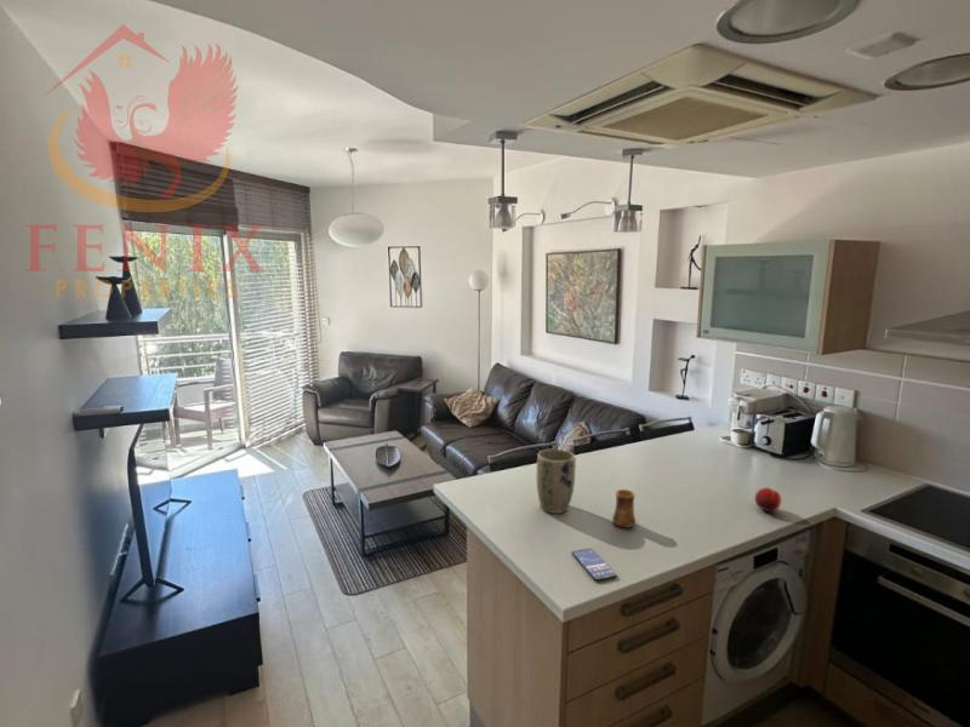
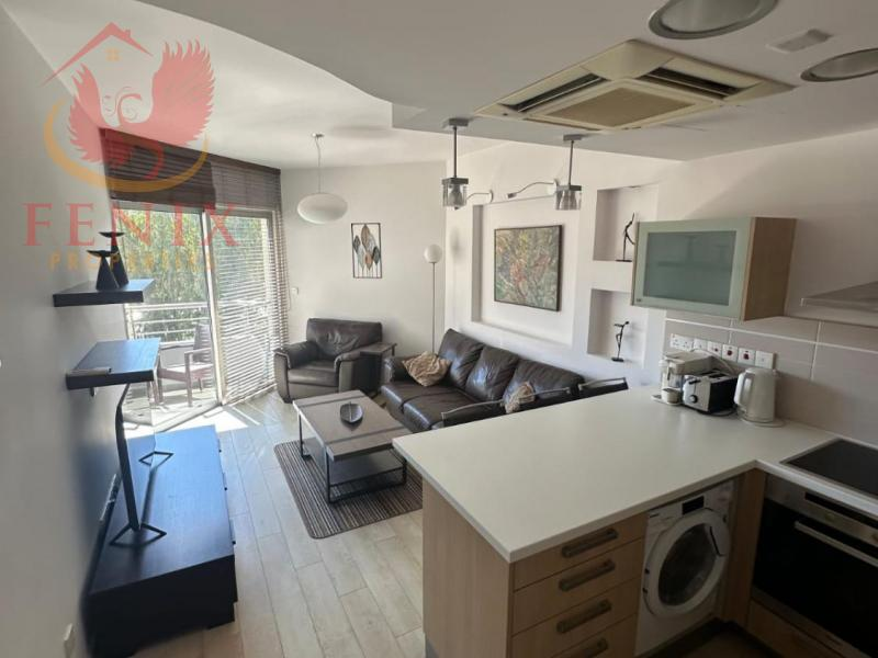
- cup (624, 508)
- plant pot (555, 481)
- smartphone (593, 563)
- fruit (768, 499)
